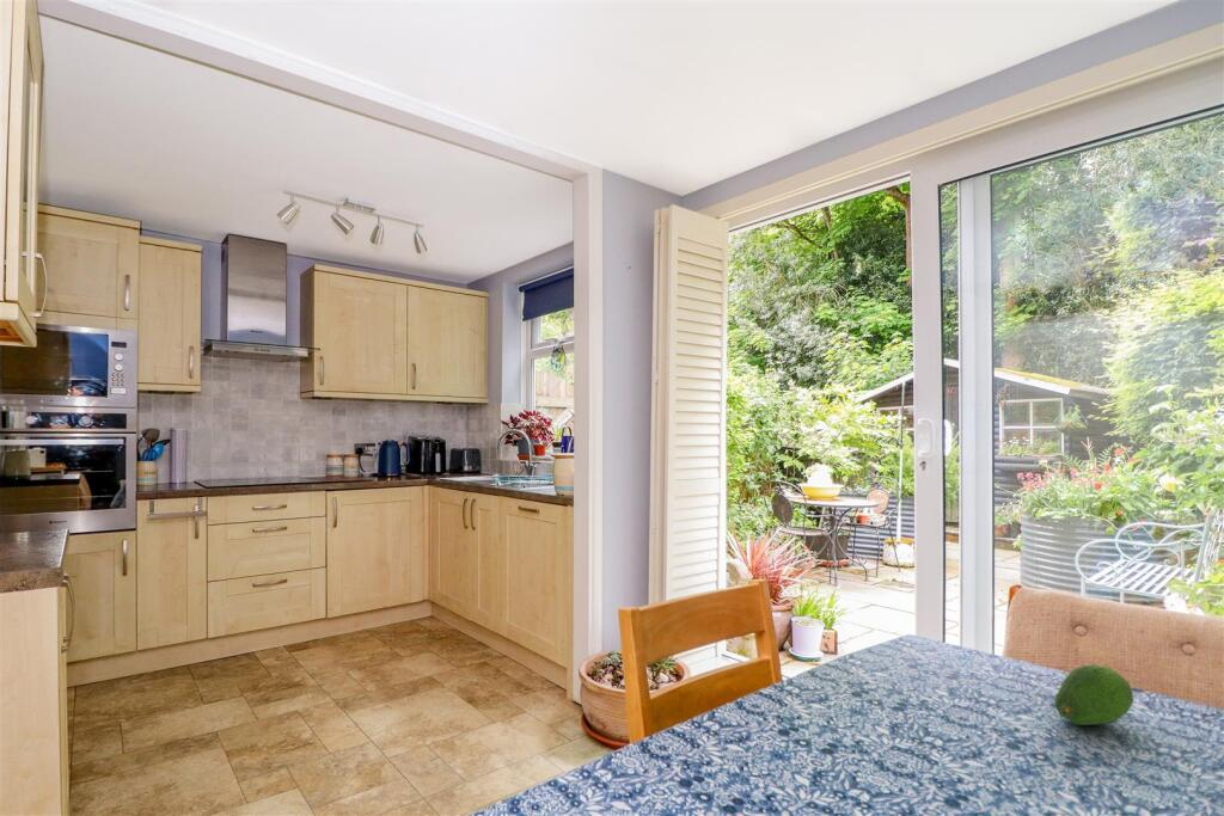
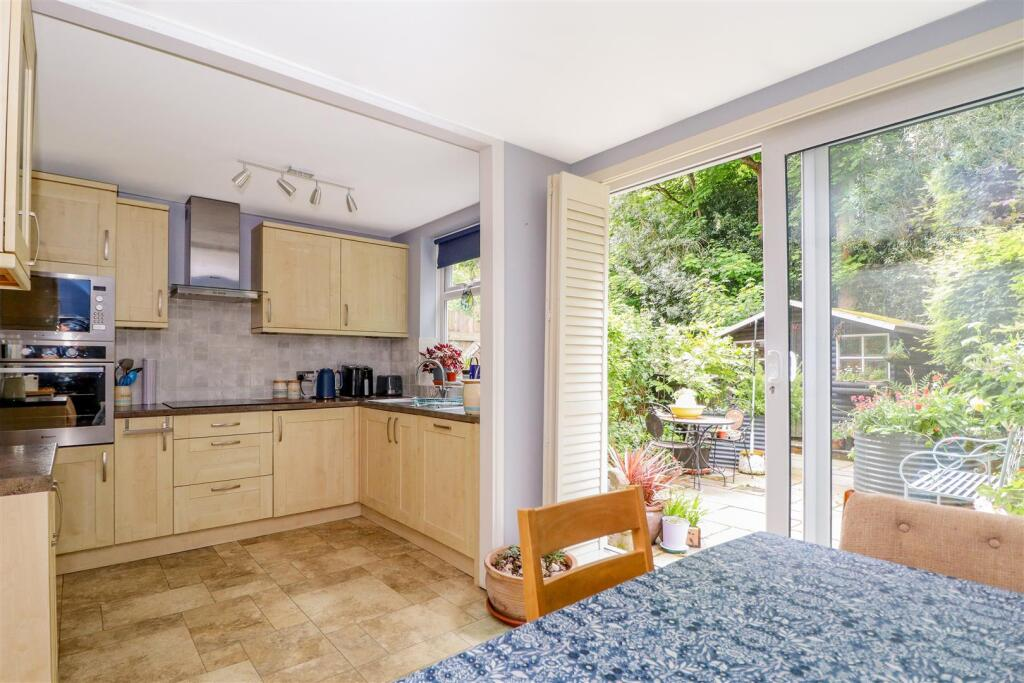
- fruit (1091, 693)
